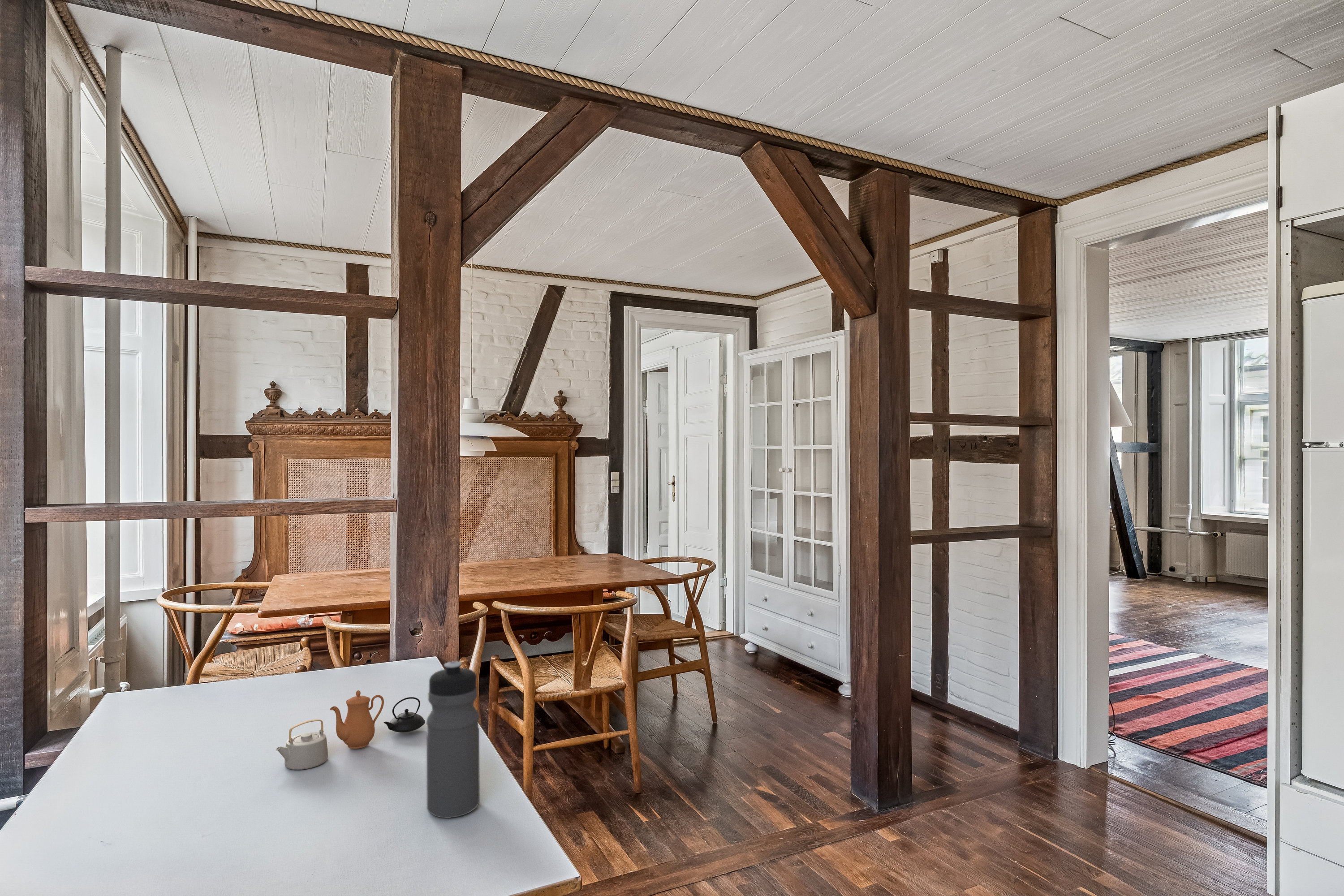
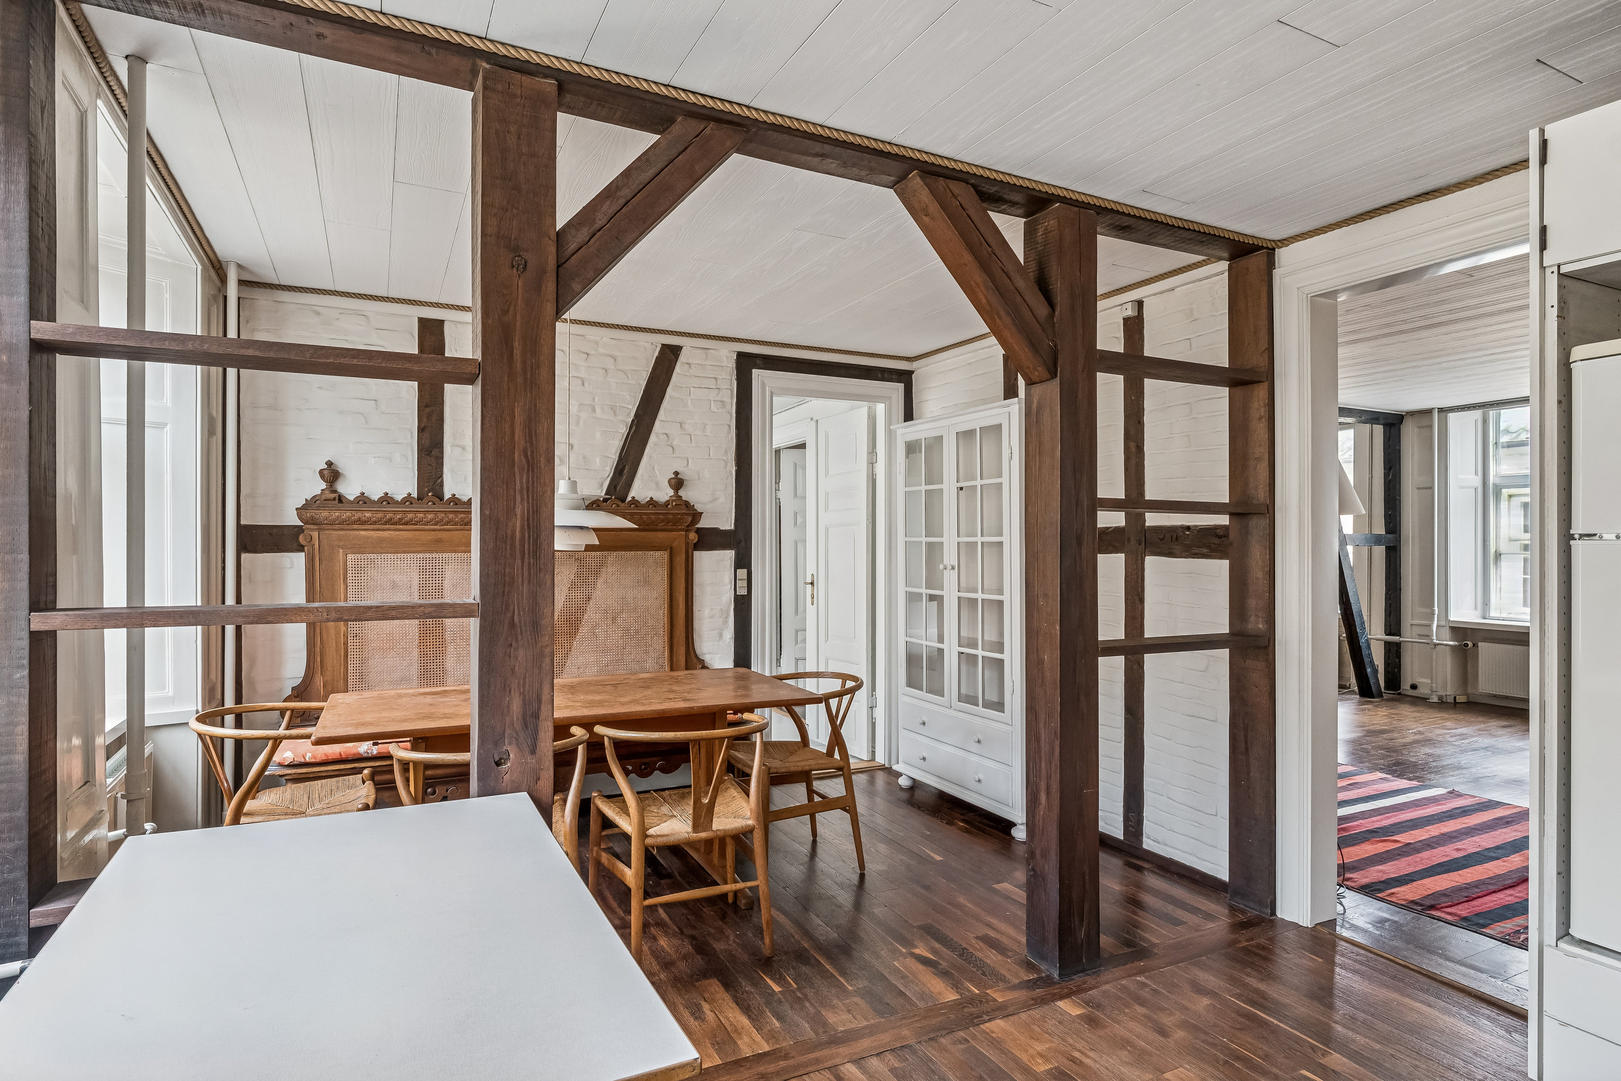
- teapot (355, 719)
- water bottle (453, 734)
